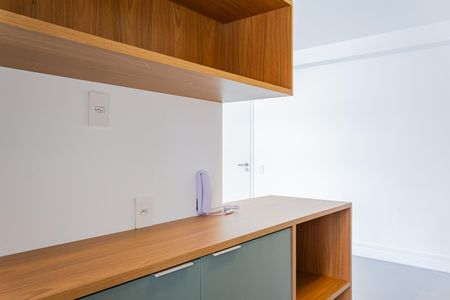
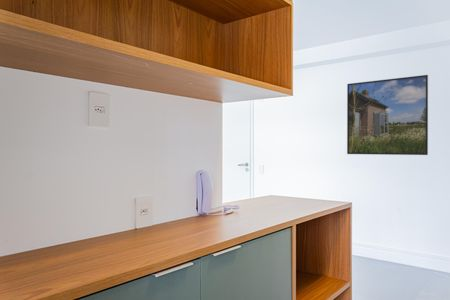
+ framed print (384, 117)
